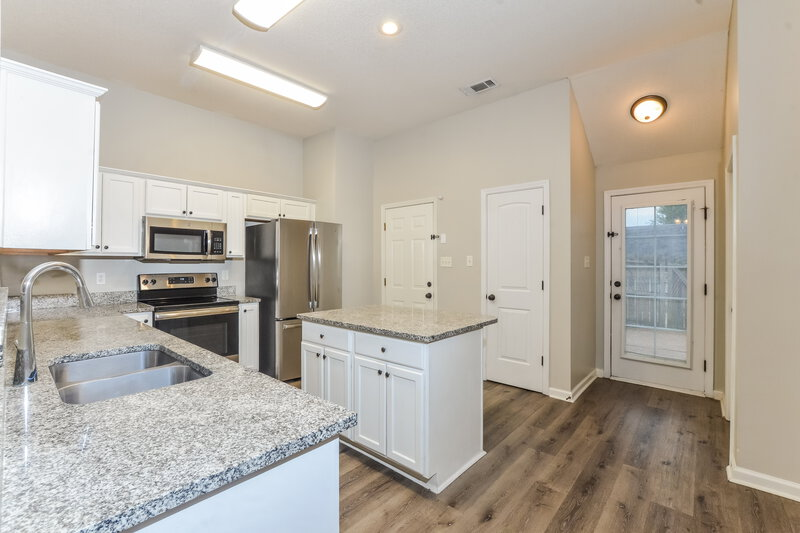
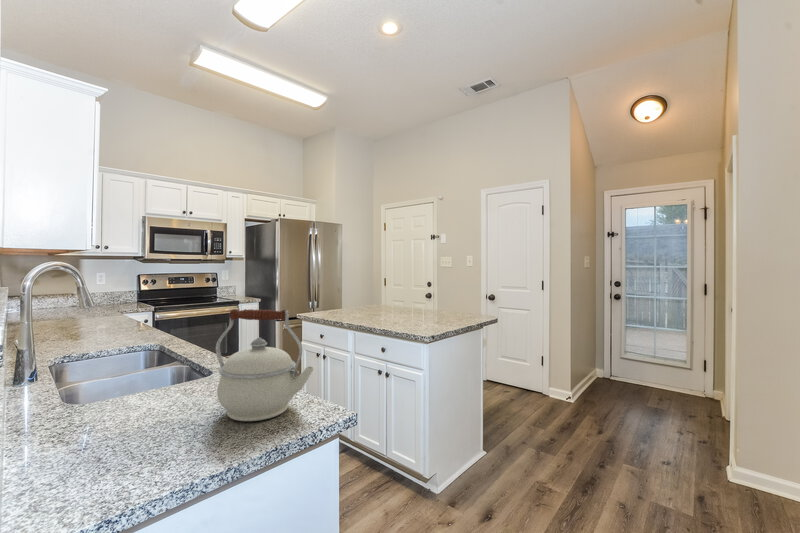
+ kettle (264, 360)
